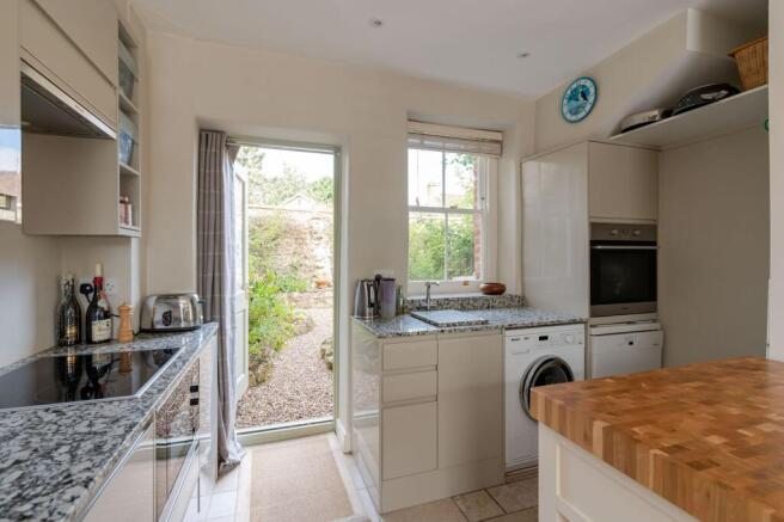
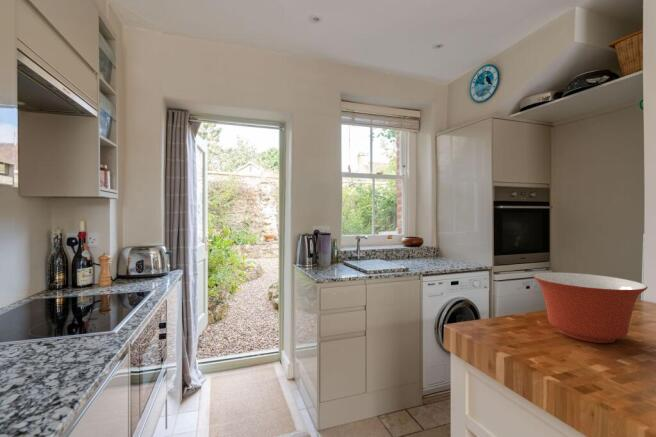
+ mixing bowl (585, 307)
